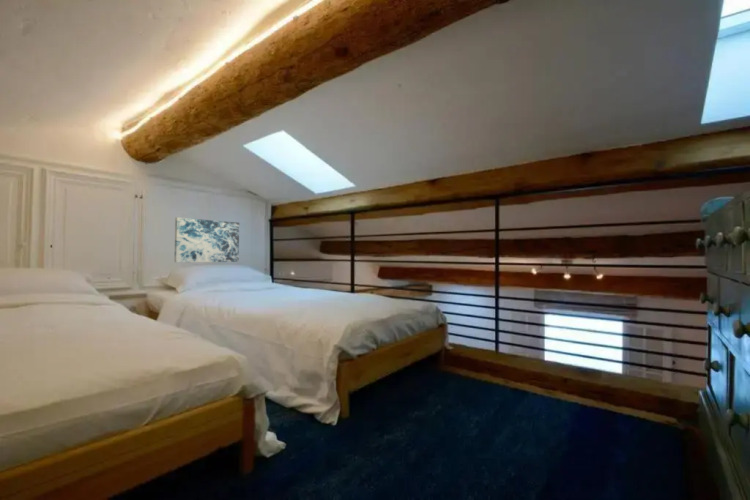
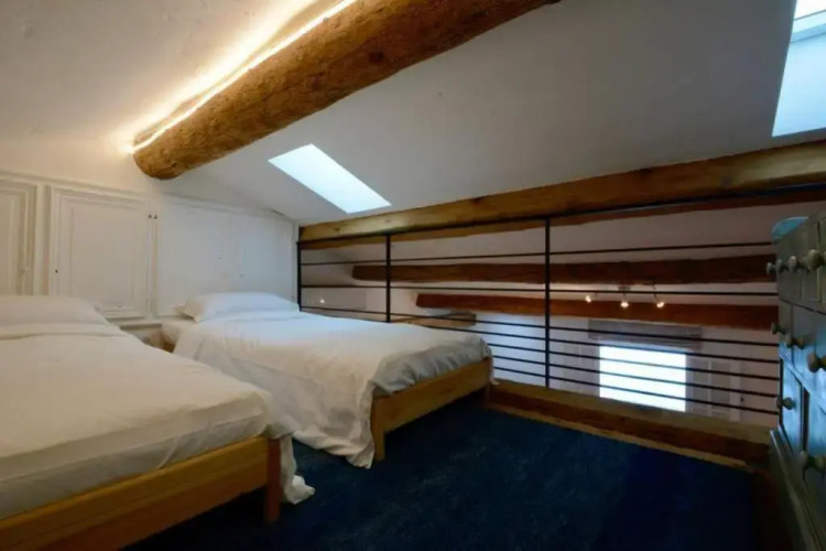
- wall art (208, 241)
